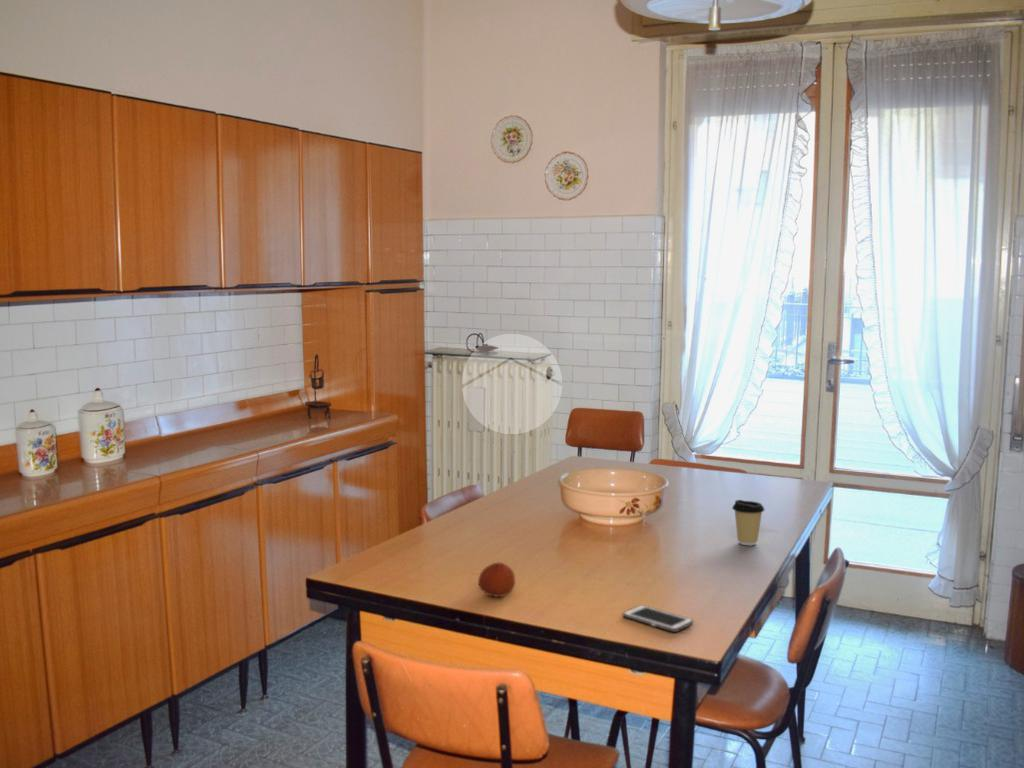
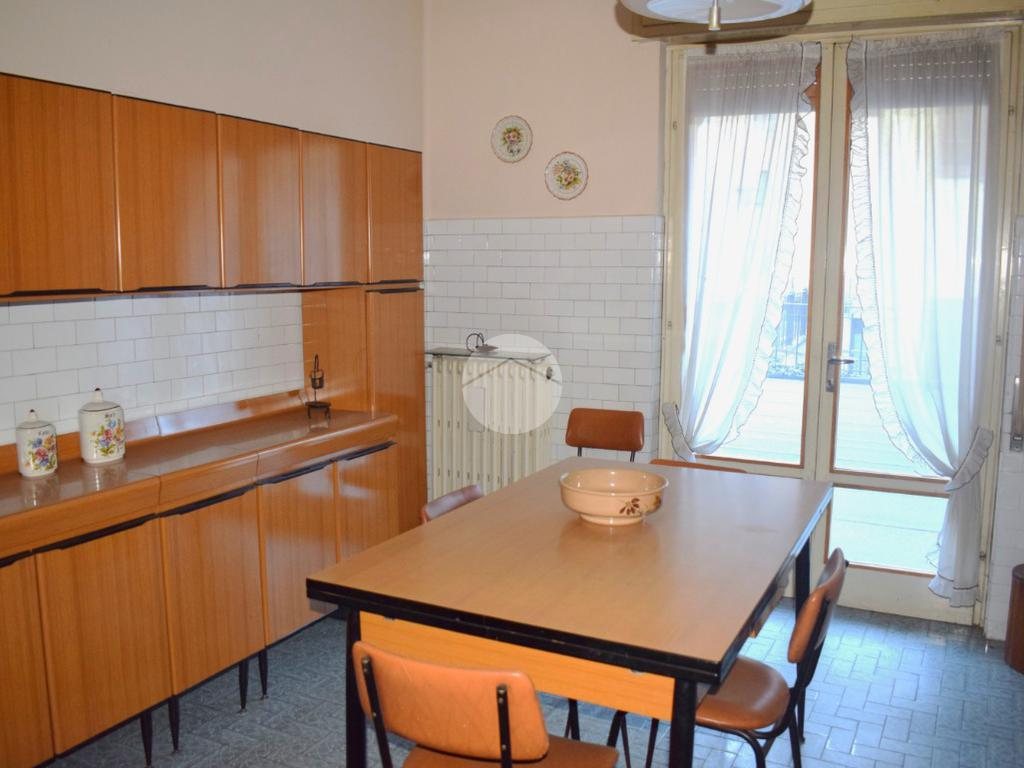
- fruit (496, 578)
- coffee cup (748, 522)
- cell phone (657, 618)
